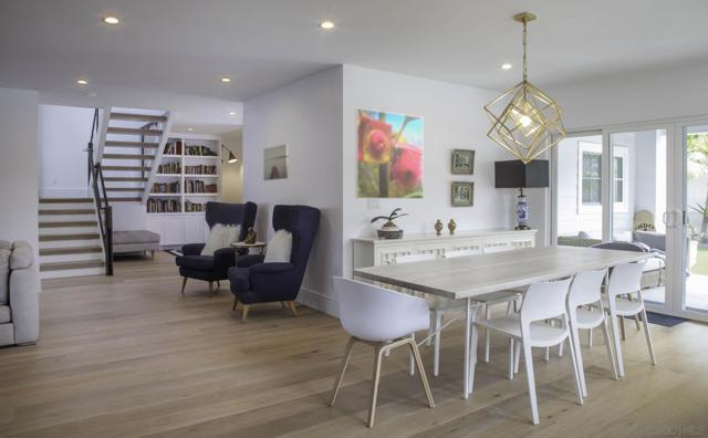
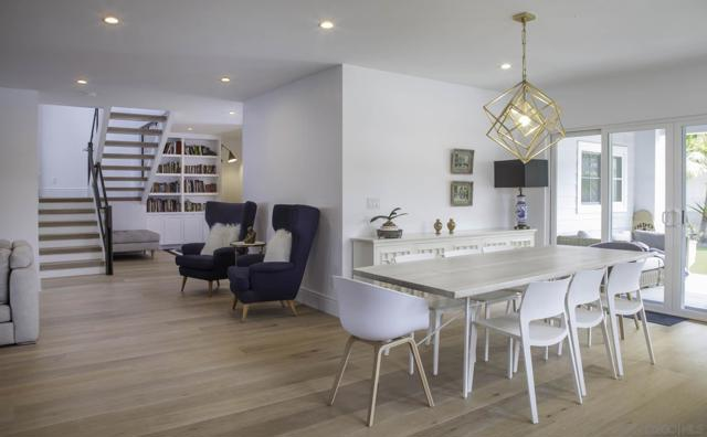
- wall art (274, 163)
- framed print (391, 156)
